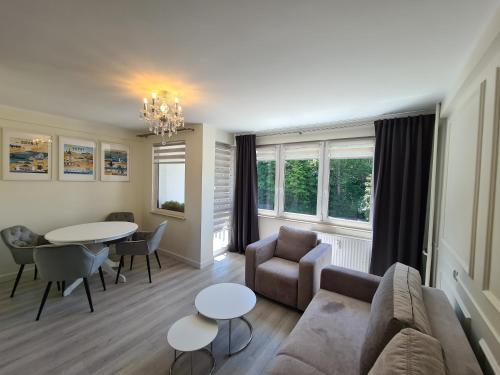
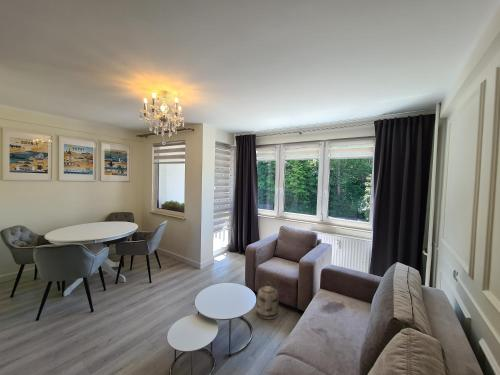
+ basket (267, 297)
